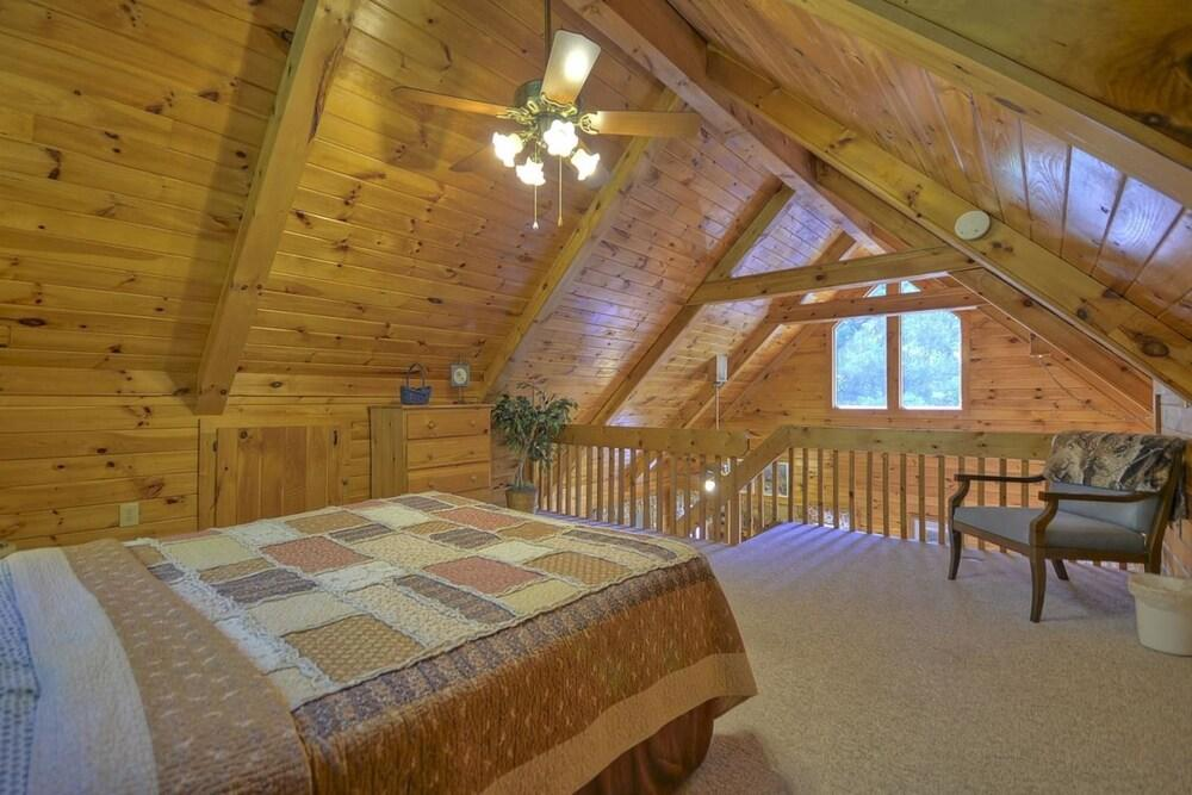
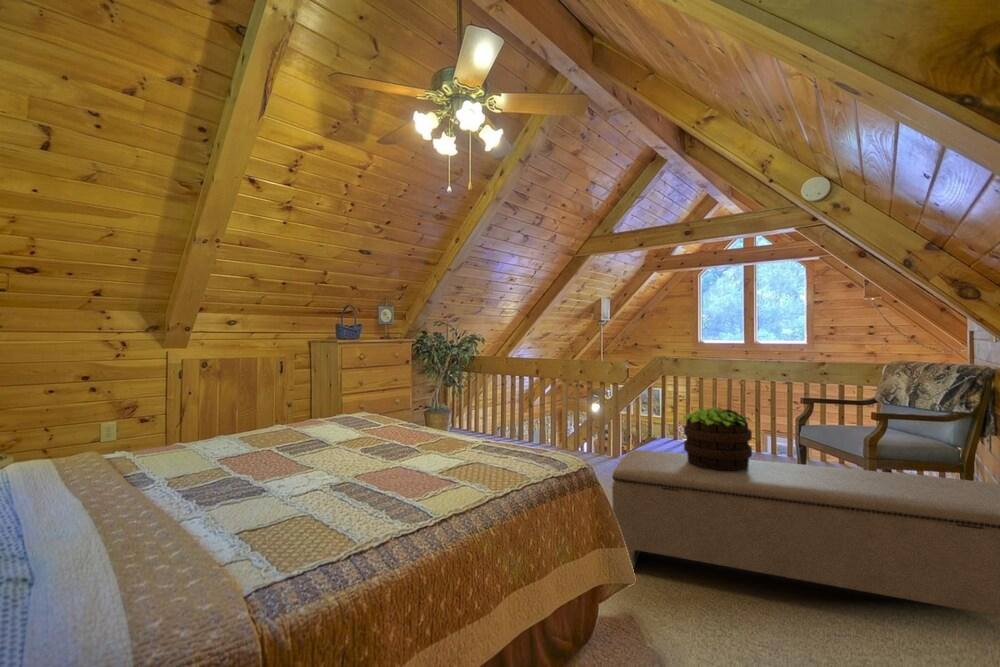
+ potted plant (716, 435)
+ bench (795, 525)
